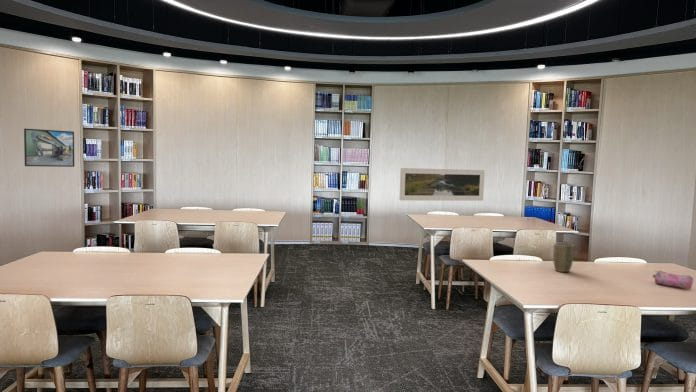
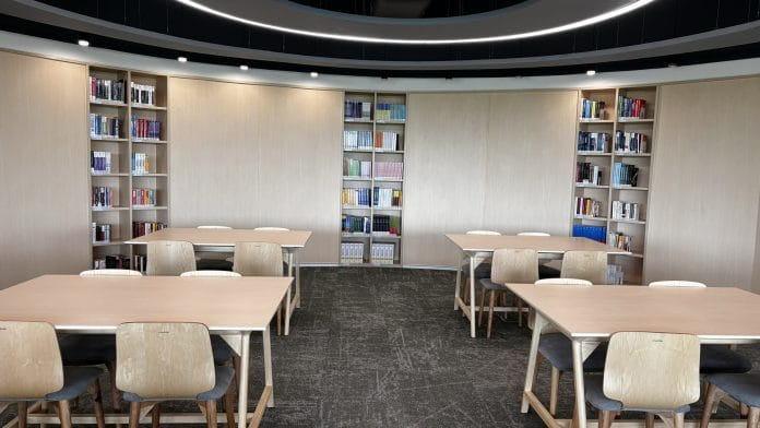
- pencil case (673, 279)
- plant pot (563, 257)
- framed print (50, 148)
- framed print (443, 184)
